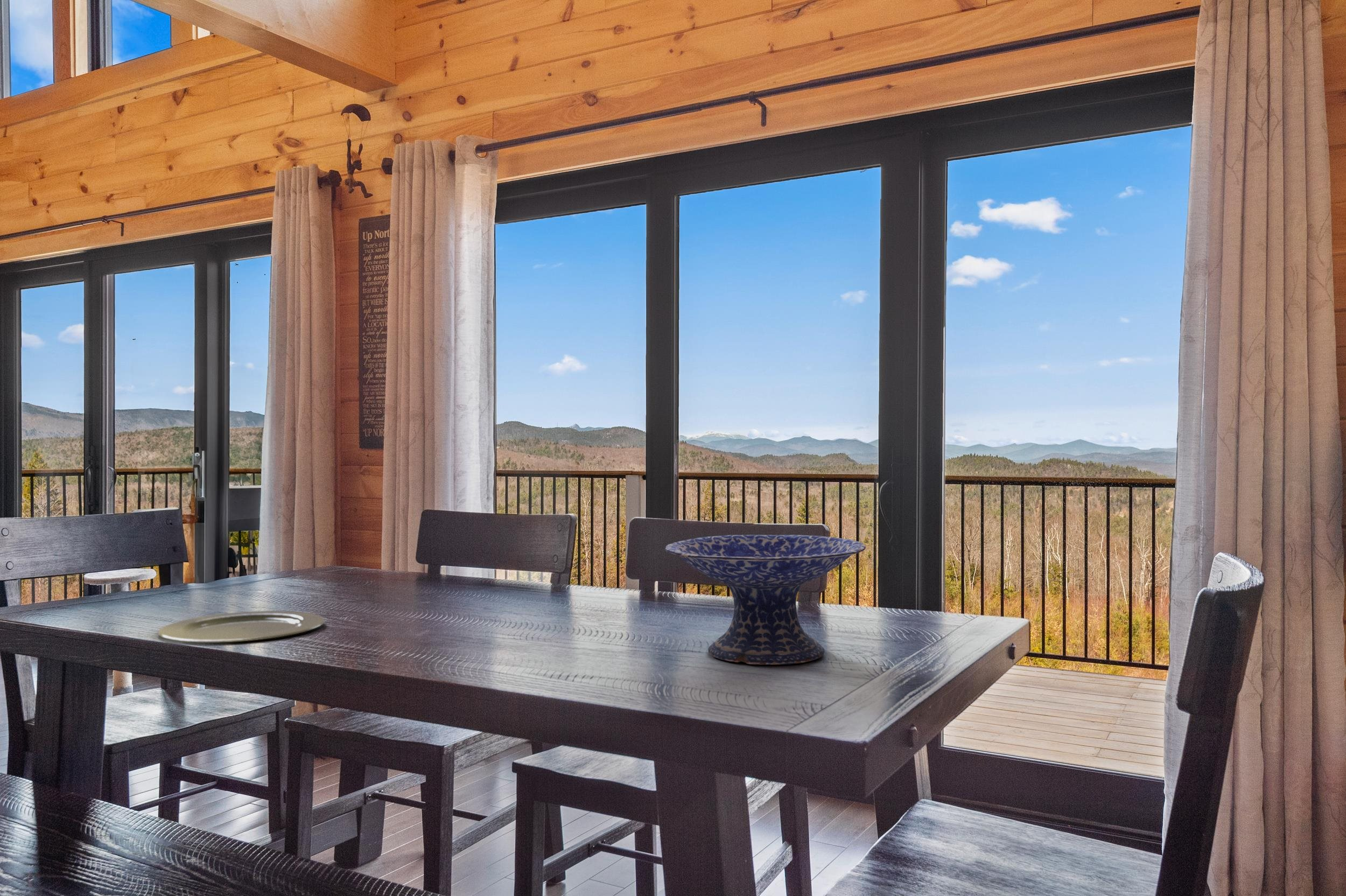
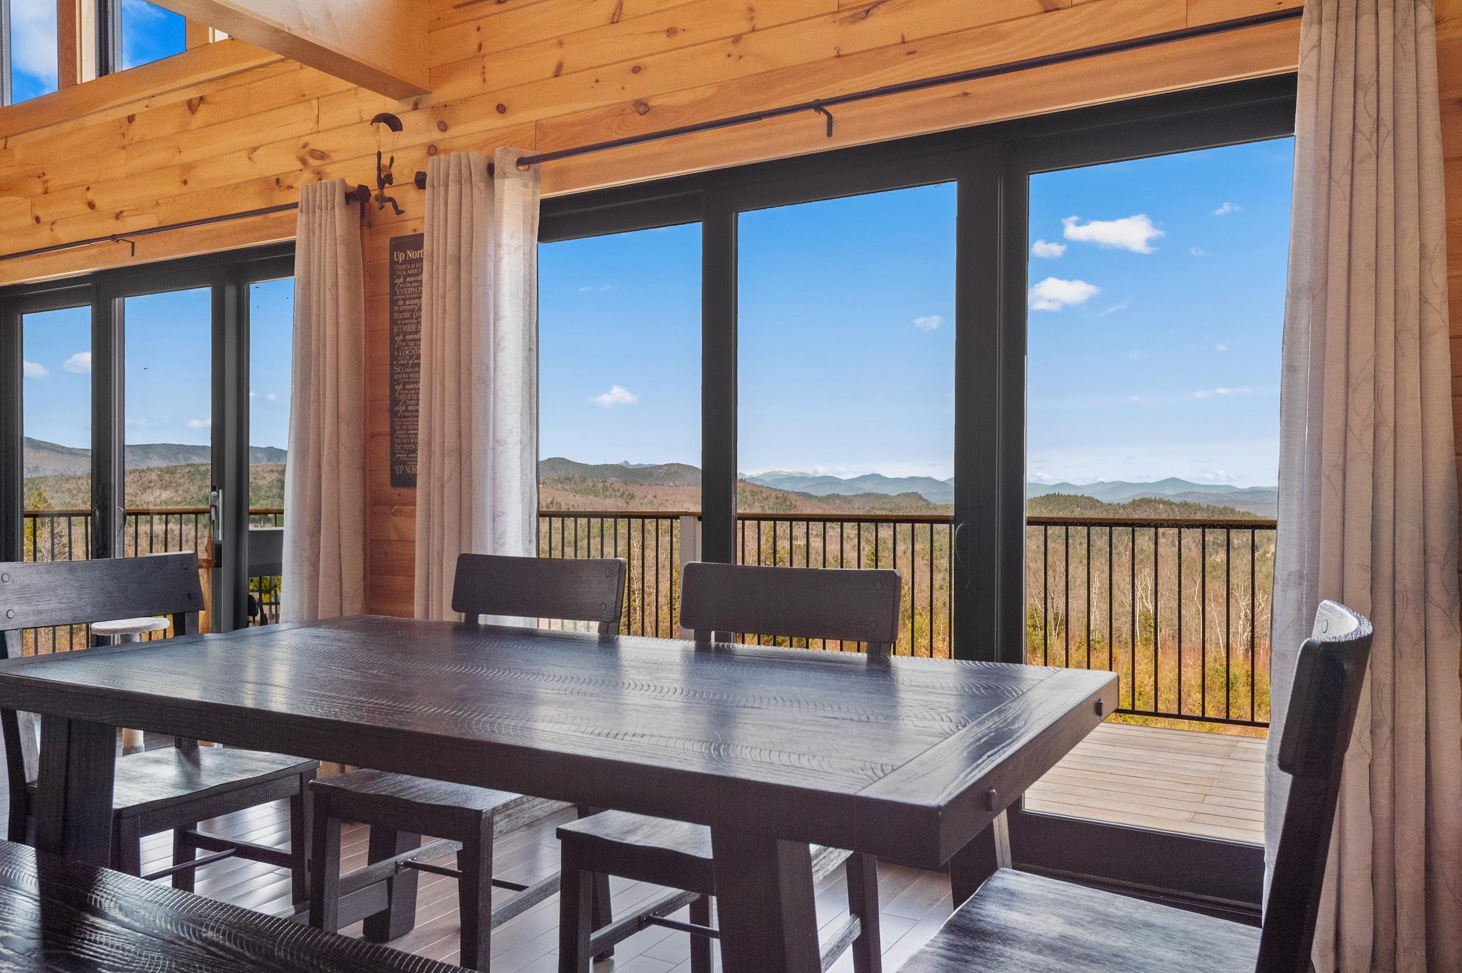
- decorative bowl (764, 597)
- plate (244, 626)
